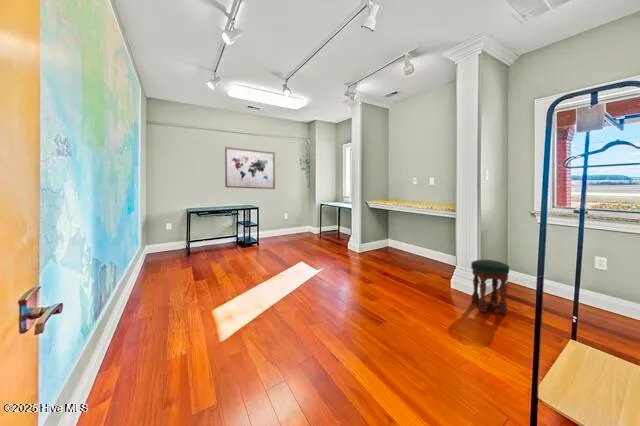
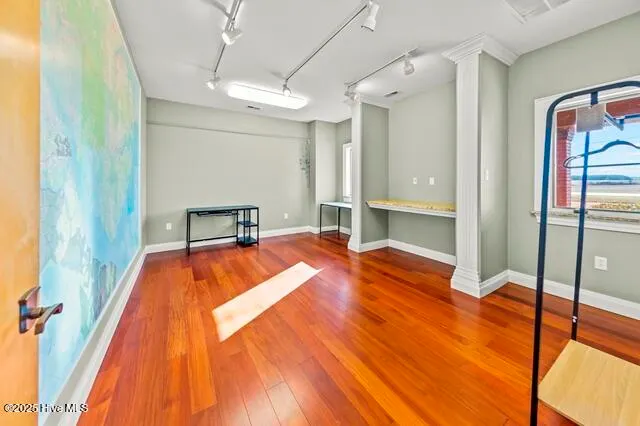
- stool (492, 284)
- wall art (251, 169)
